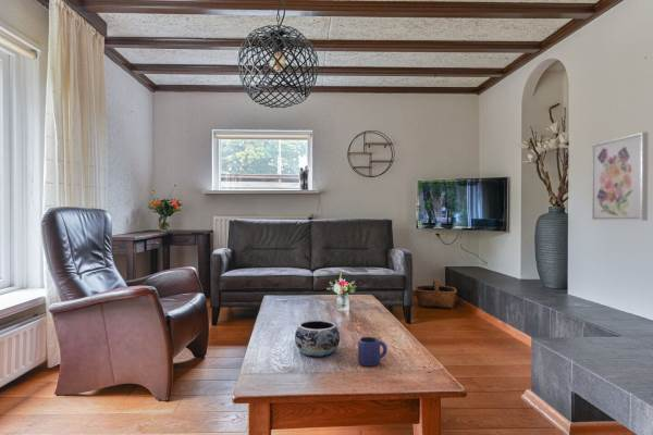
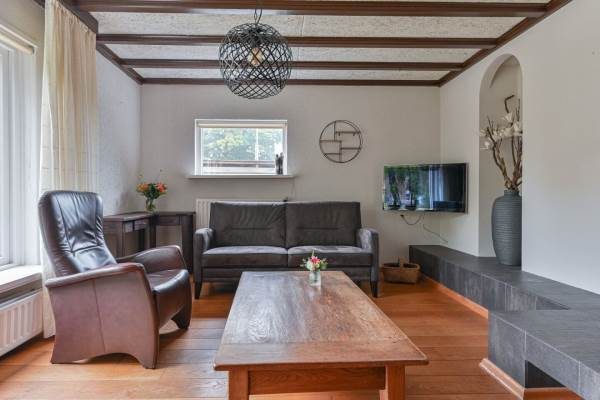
- mug (372, 350)
- decorative bowl (317, 337)
- wall art (617, 179)
